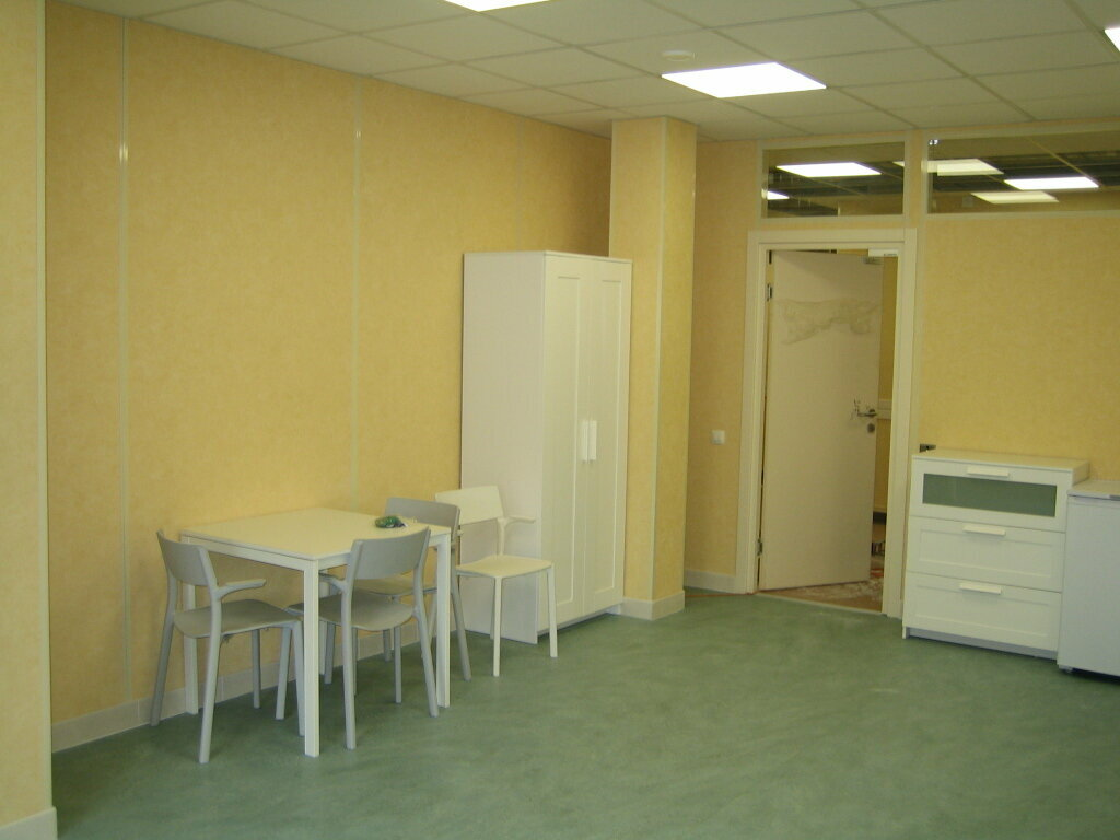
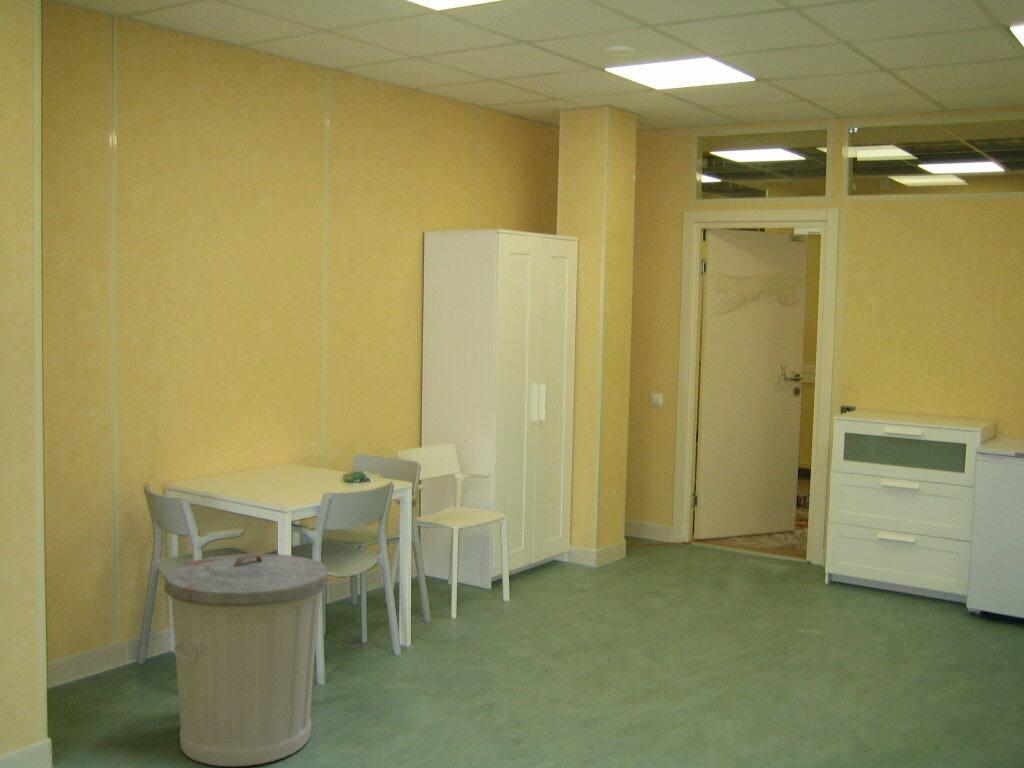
+ trash can (247, 646)
